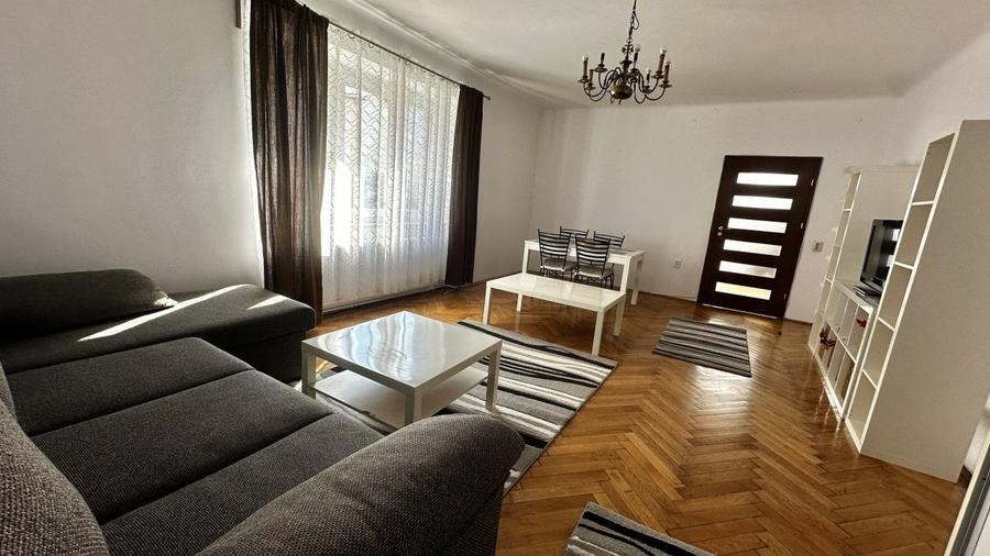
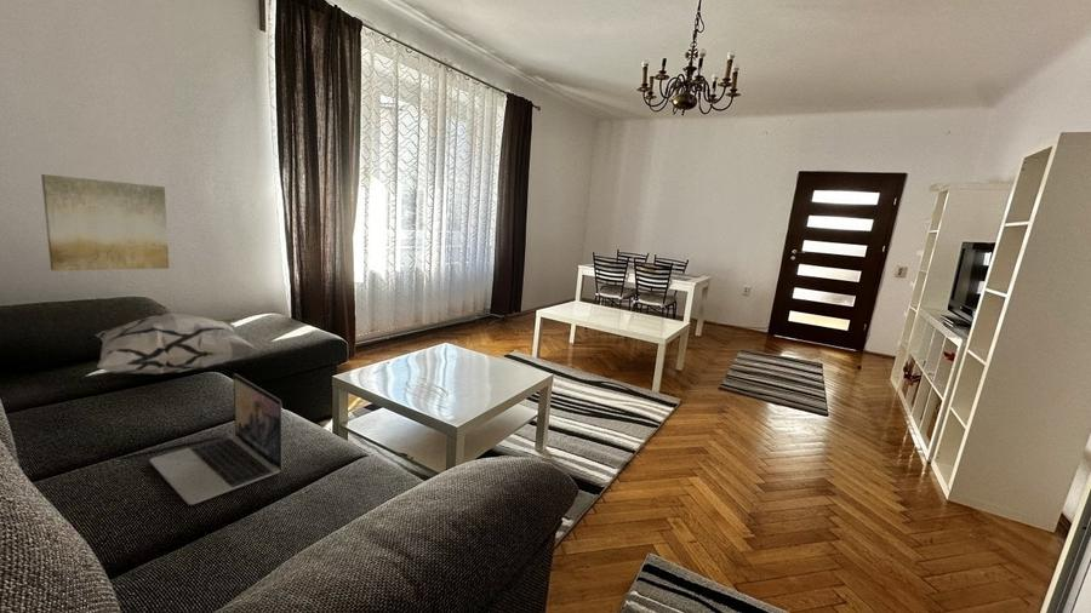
+ decorative pillow (177, 342)
+ laptop (218, 439)
+ wall art (110, 225)
